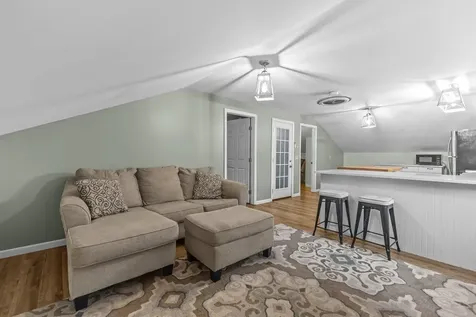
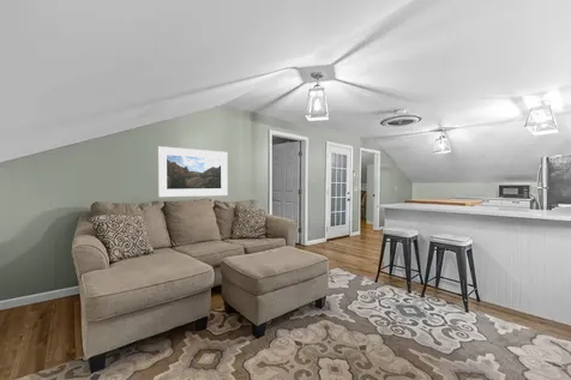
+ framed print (196, 173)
